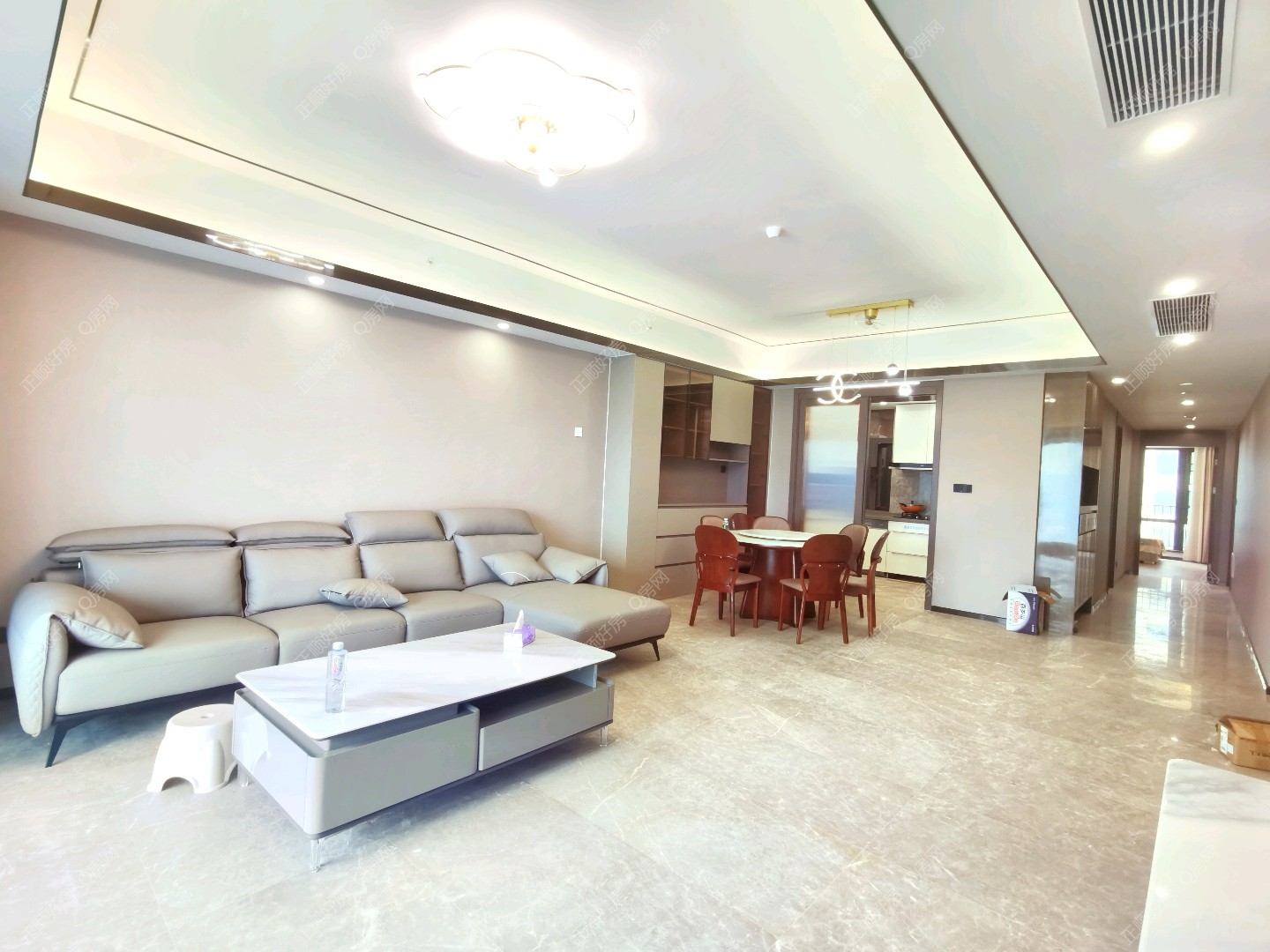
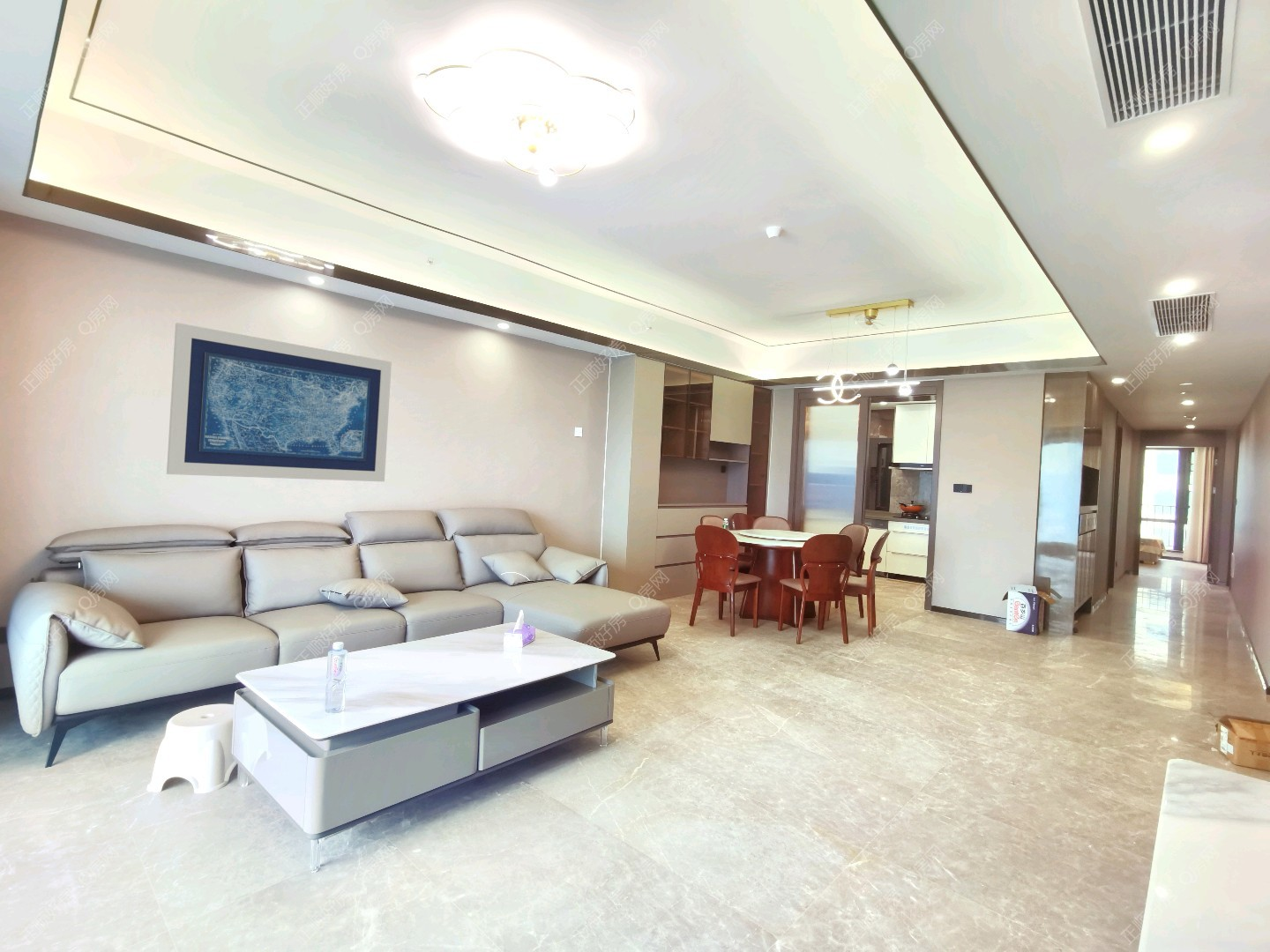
+ wall art (291, 411)
